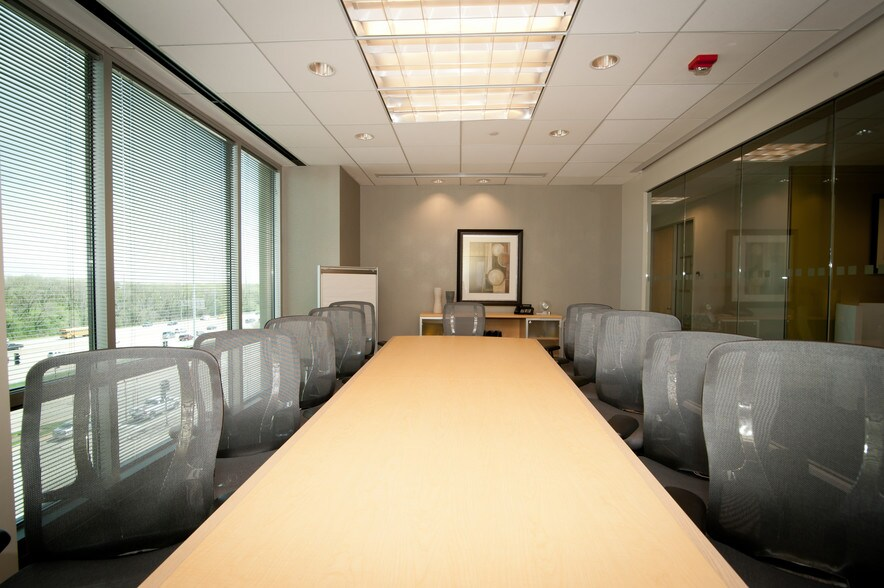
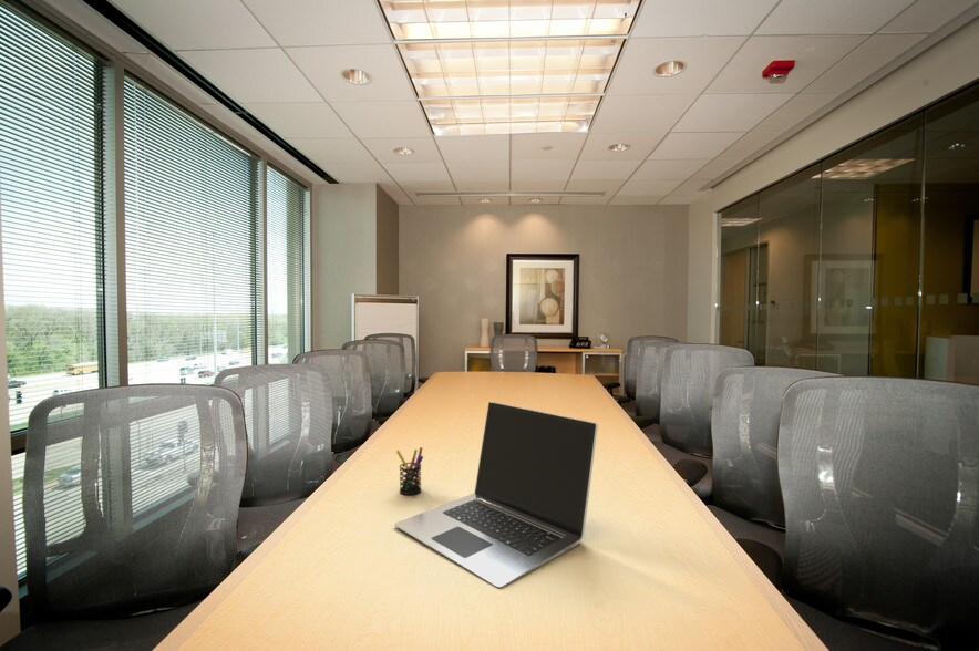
+ laptop (493, 475)
+ pen holder (412, 467)
